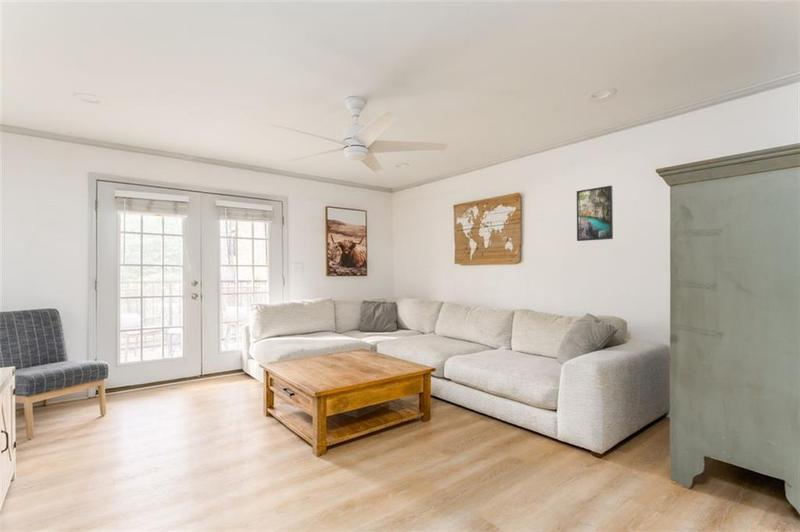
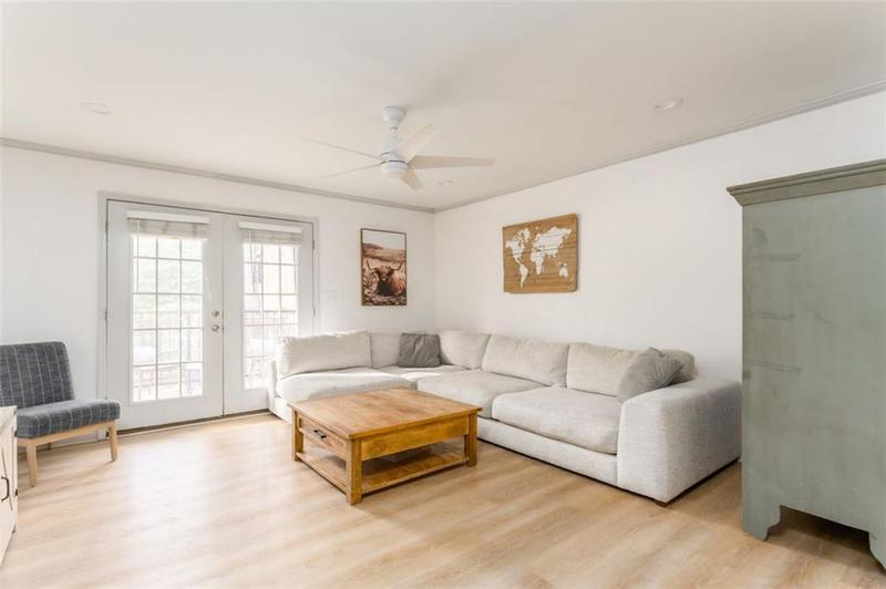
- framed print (594, 214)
